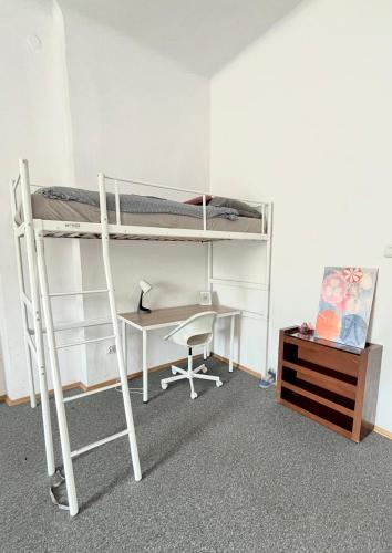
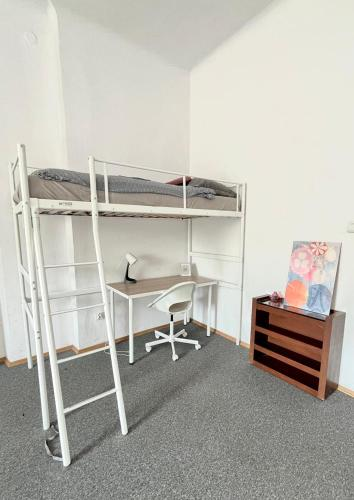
- sneaker (268, 375)
